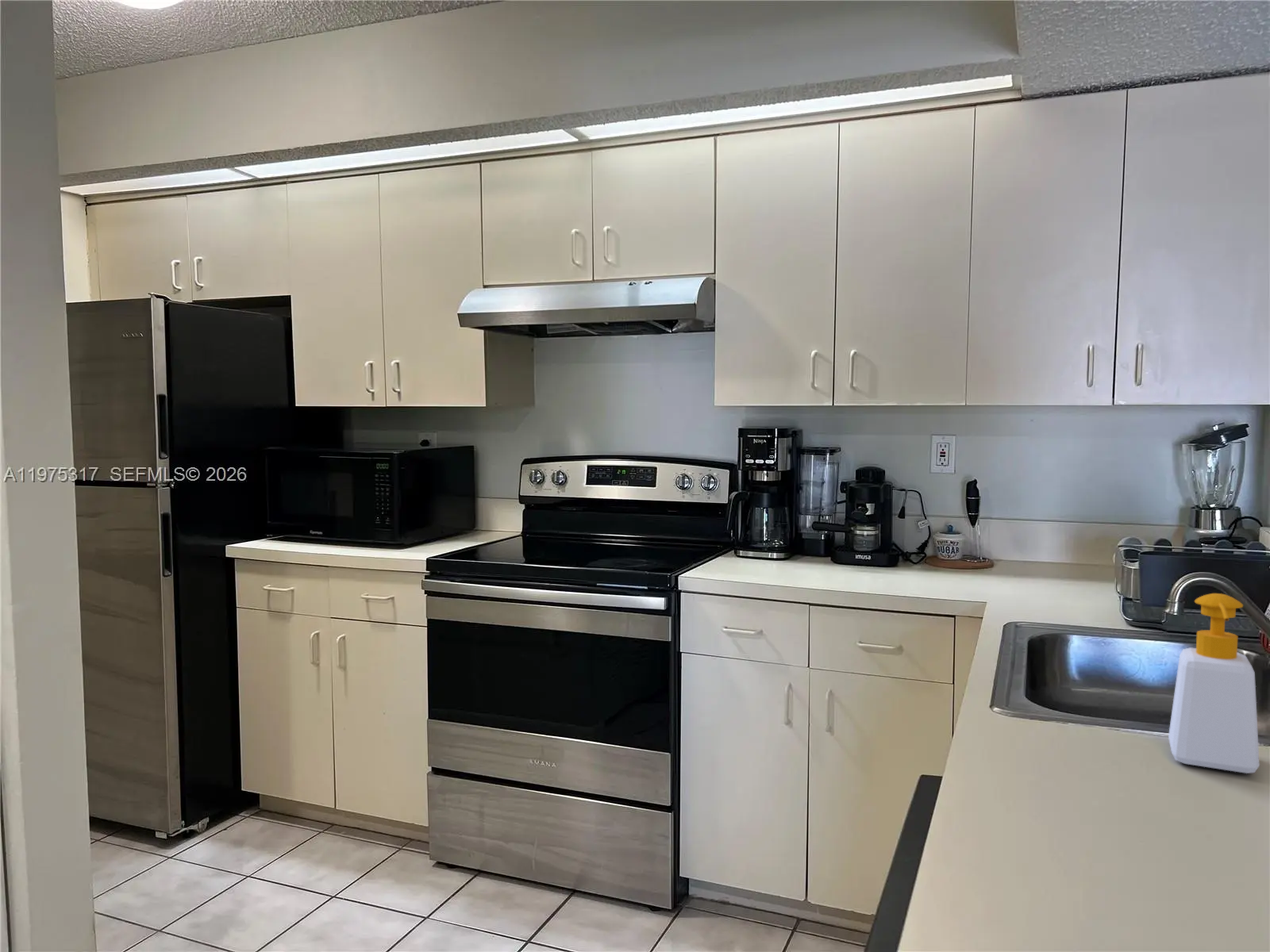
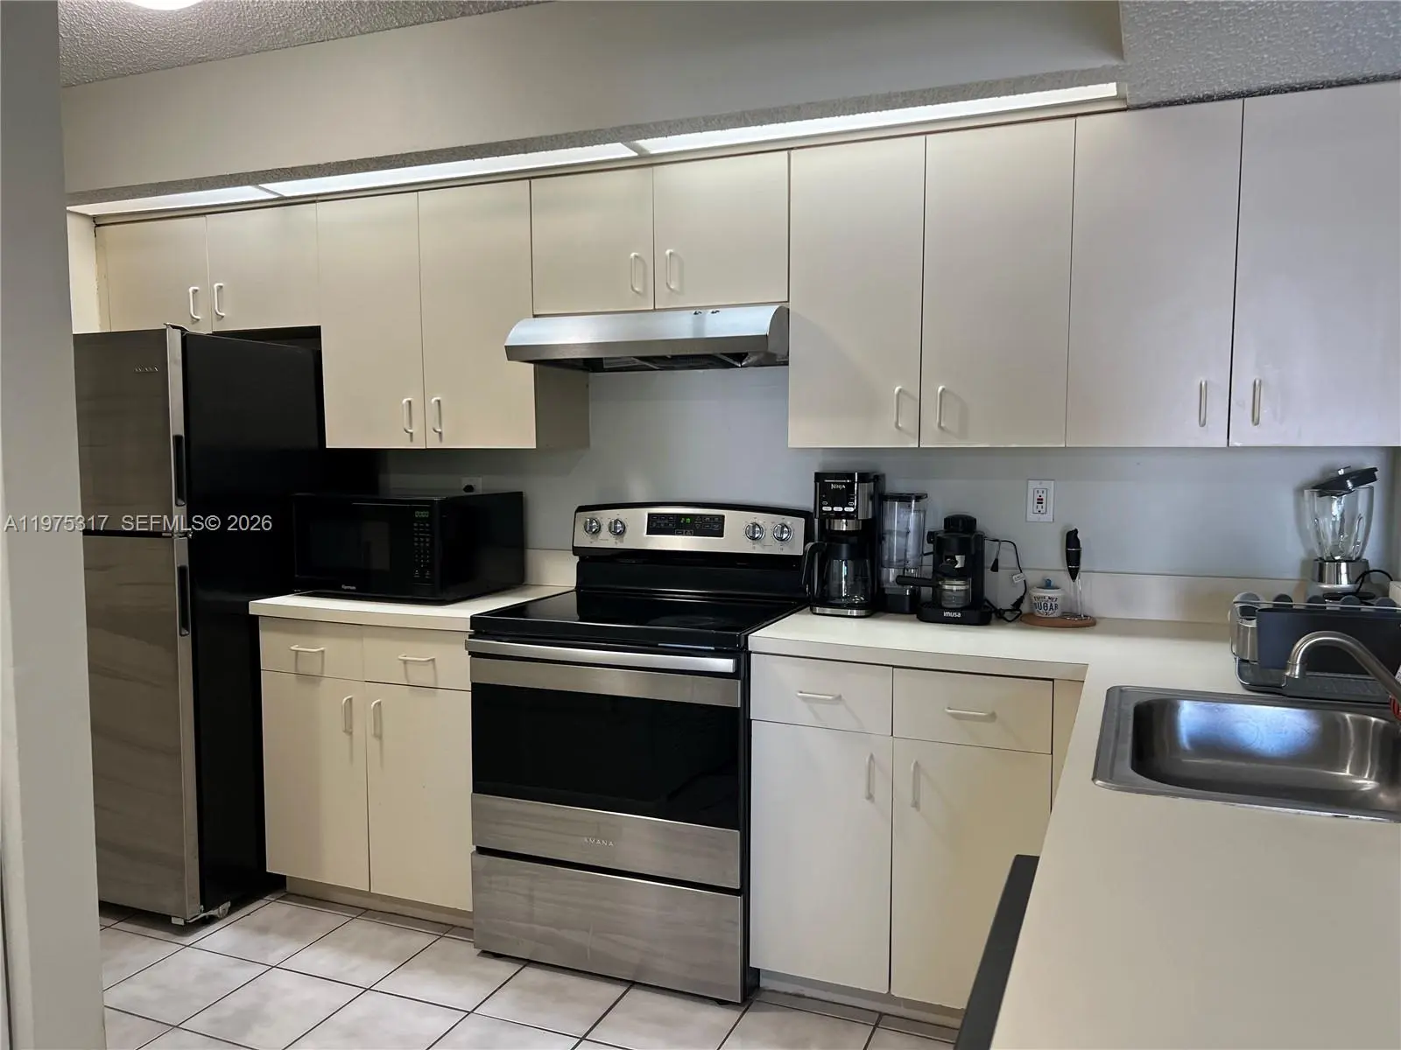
- soap bottle (1217, 681)
